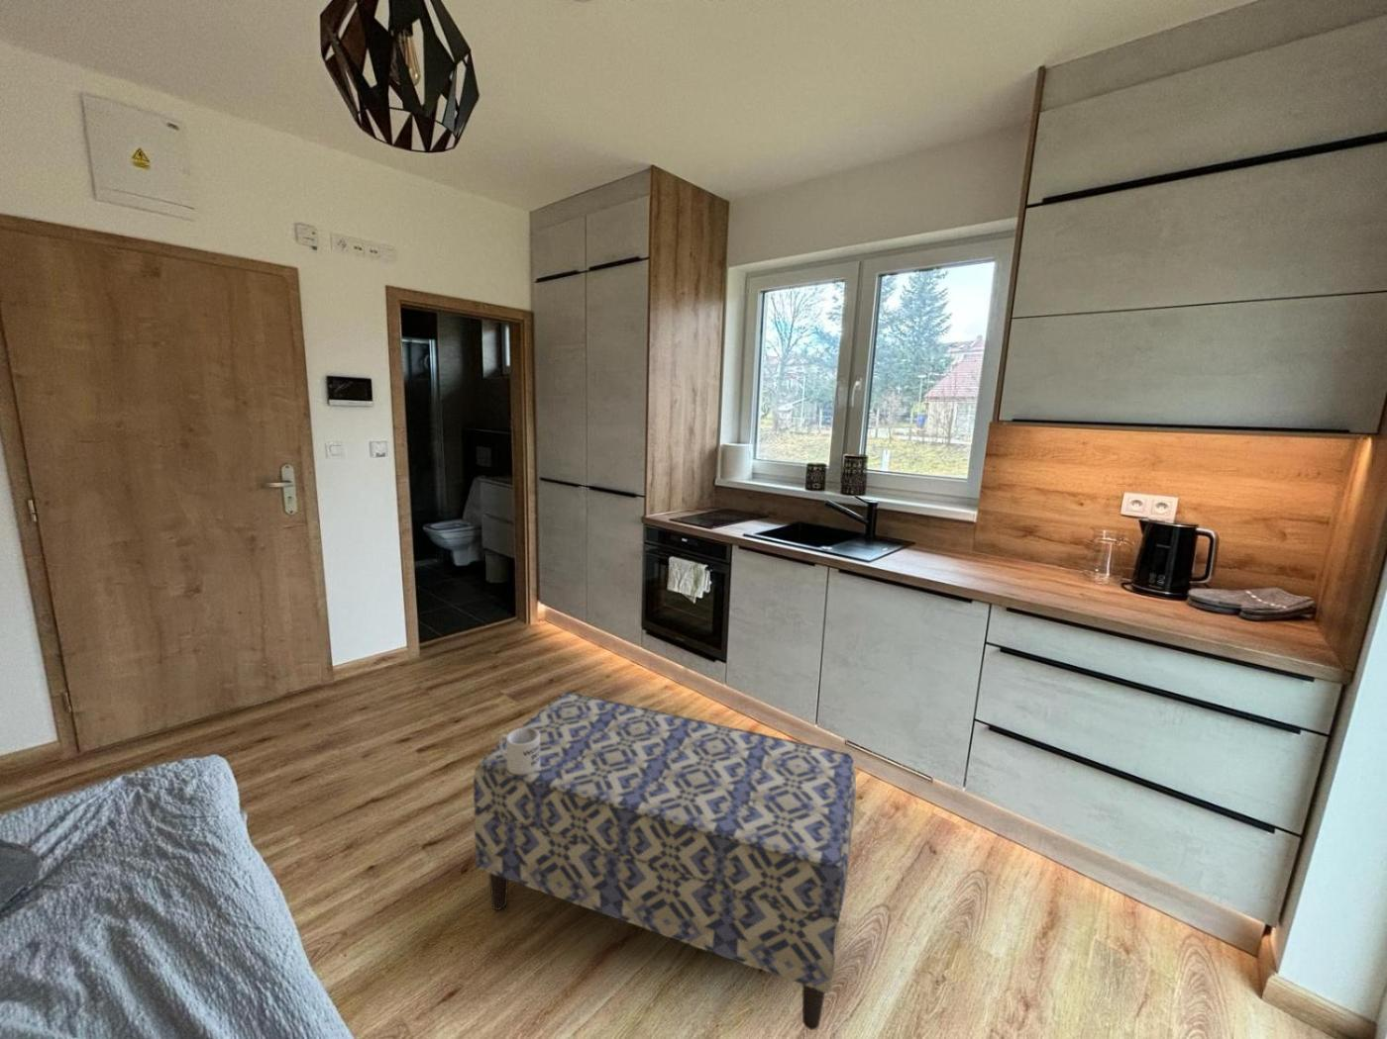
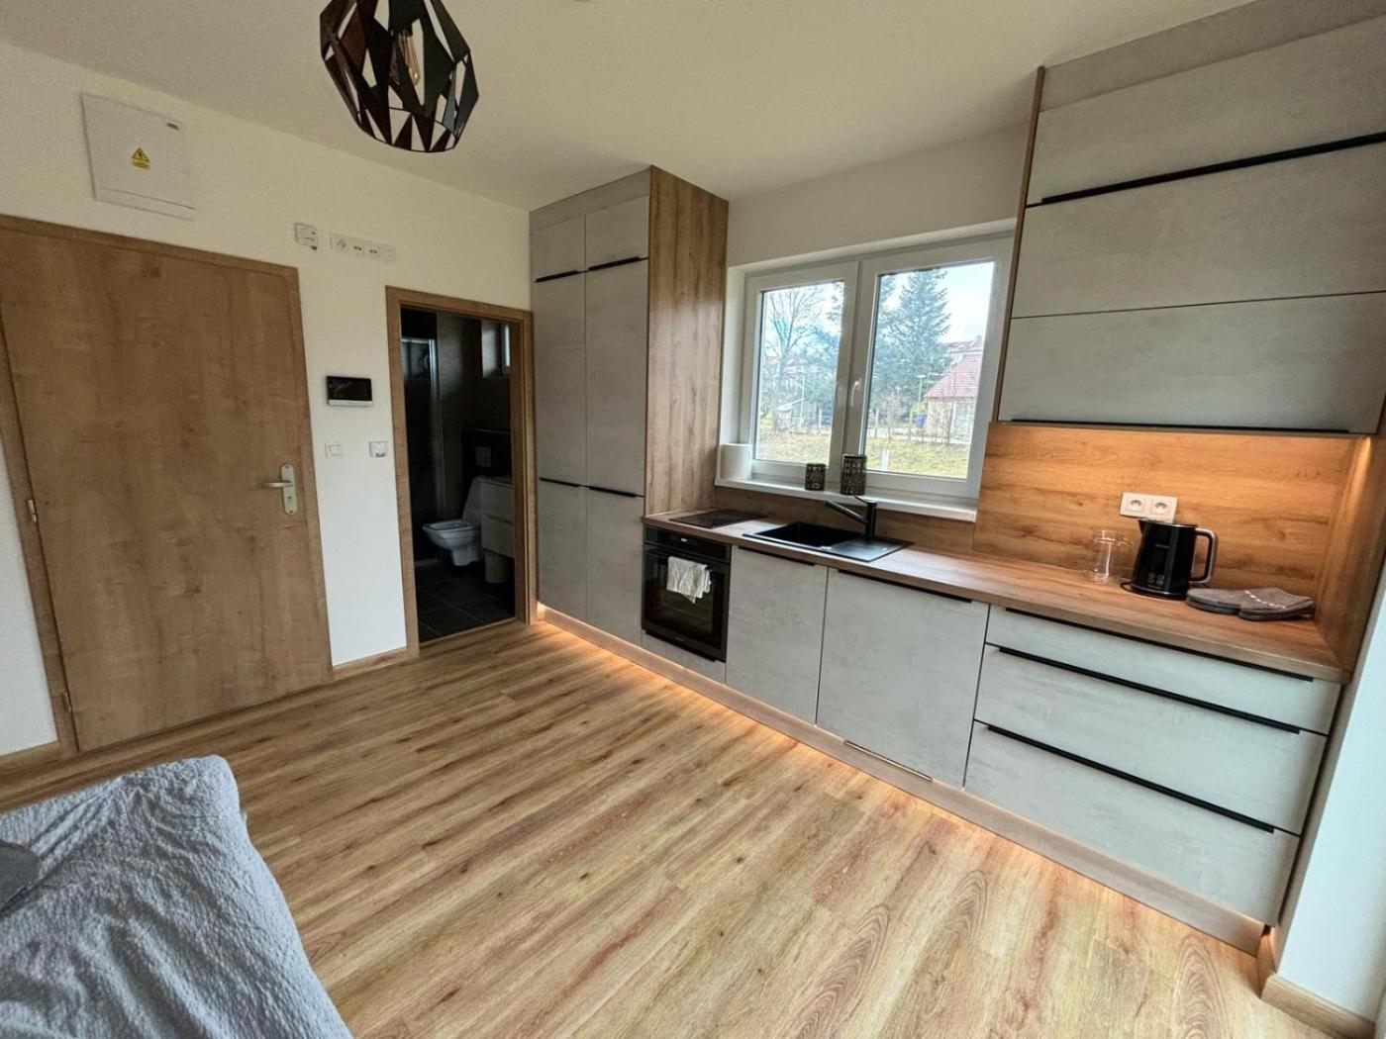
- bench (668, 833)
- mug (518, 749)
